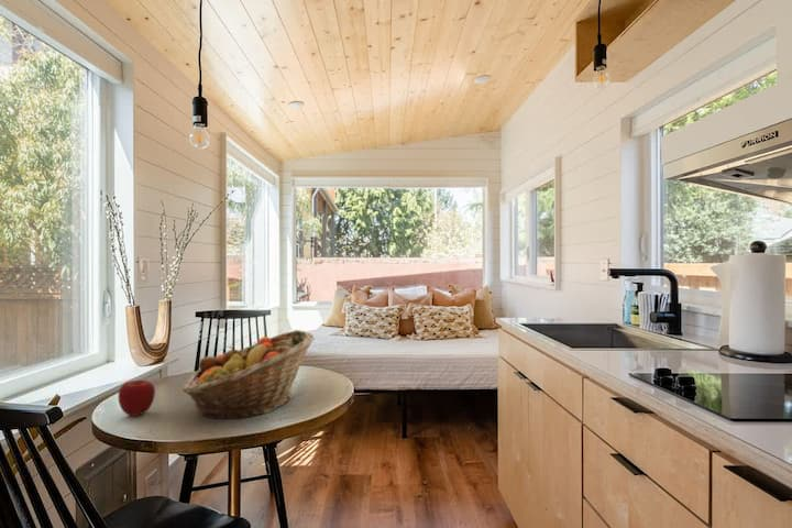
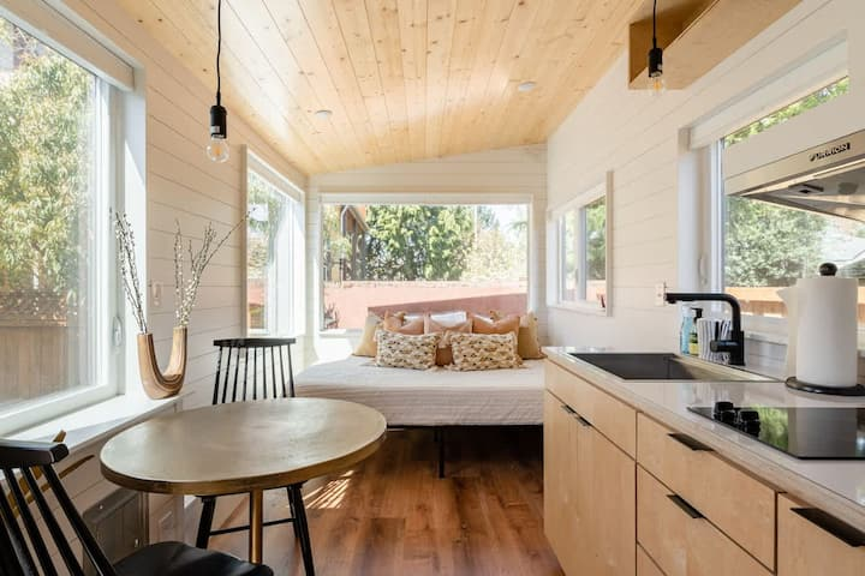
- apple (136, 397)
- fruit basket (252, 369)
